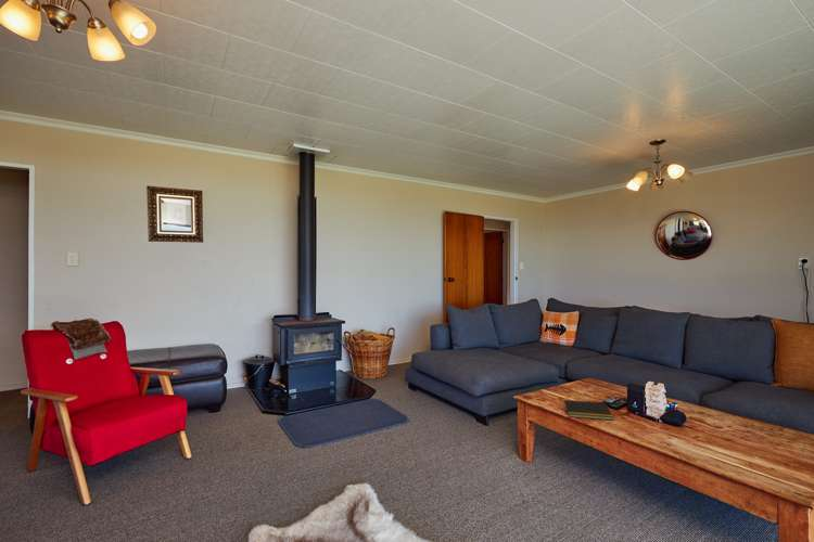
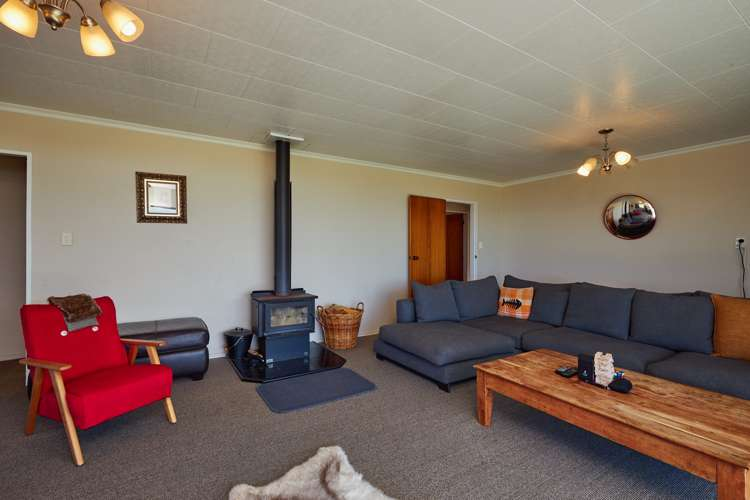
- notepad (587, 409)
